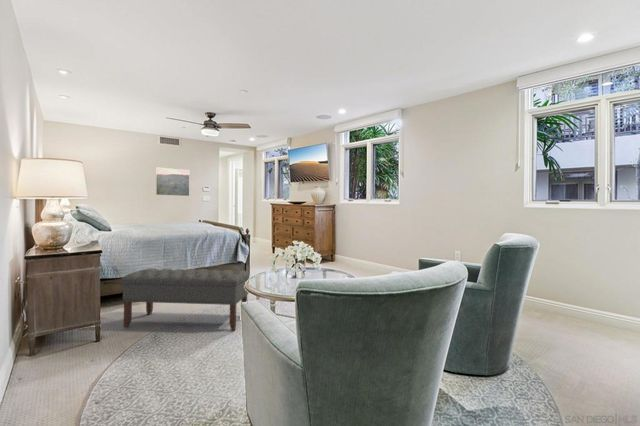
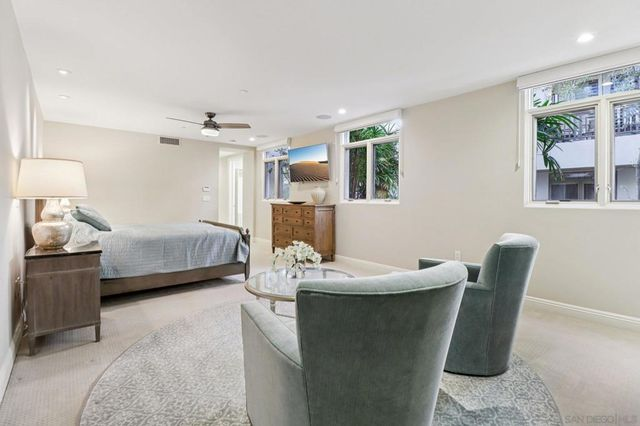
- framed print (173, 182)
- bench (188, 296)
